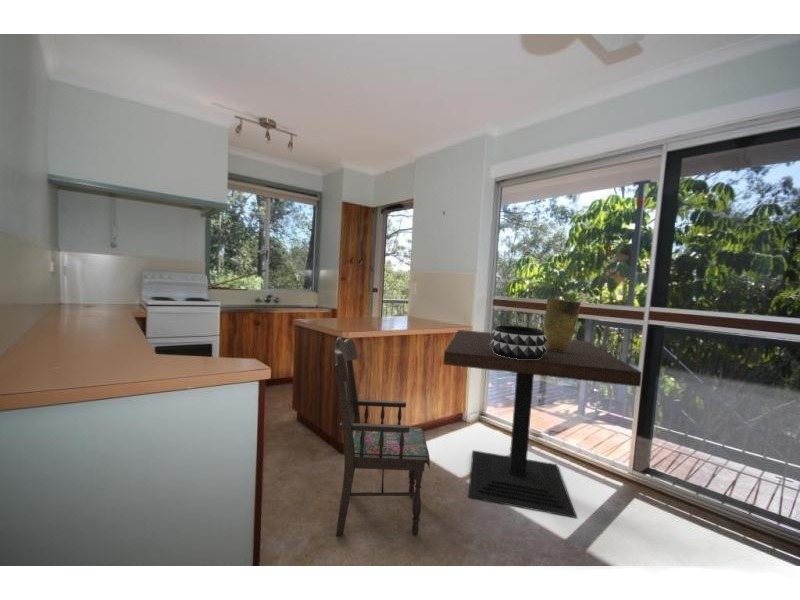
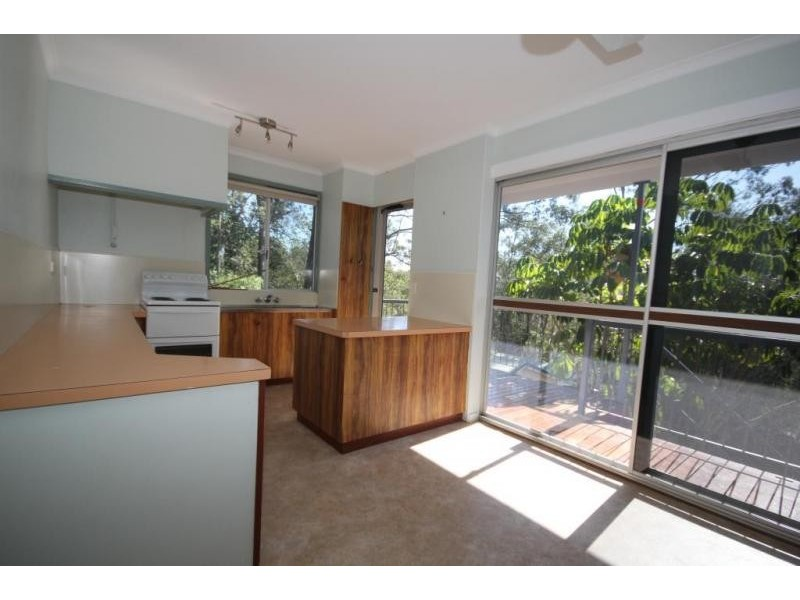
- dining chair (381, 427)
- vase (561, 324)
- dining table (521, 413)
- decorative bowl (518, 341)
